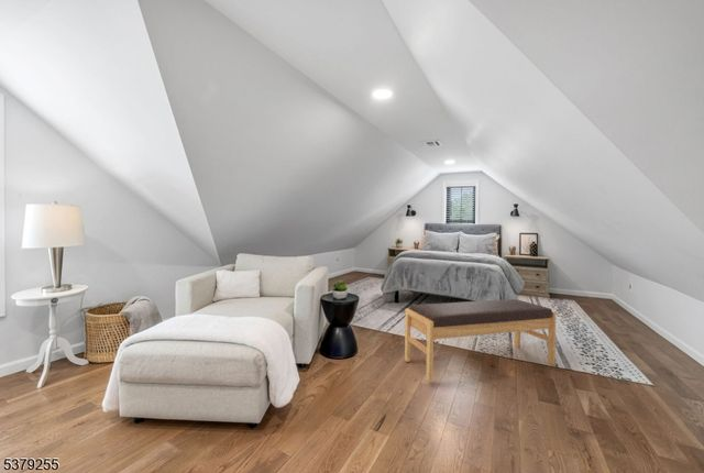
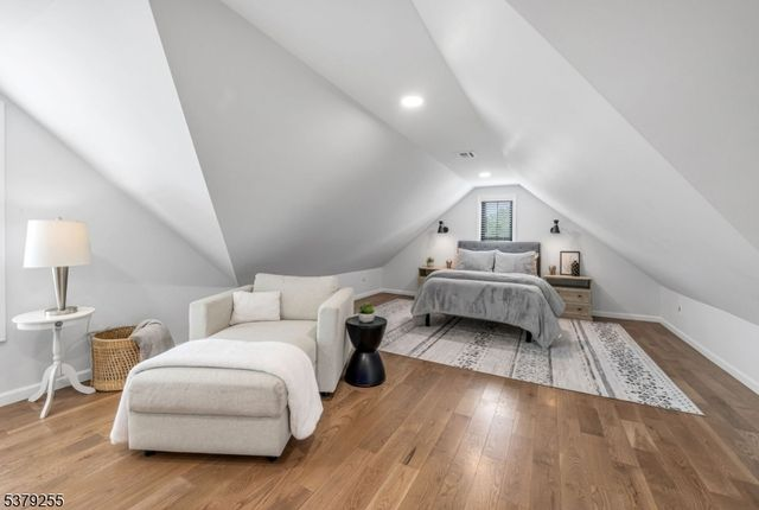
- bench (480, 333)
